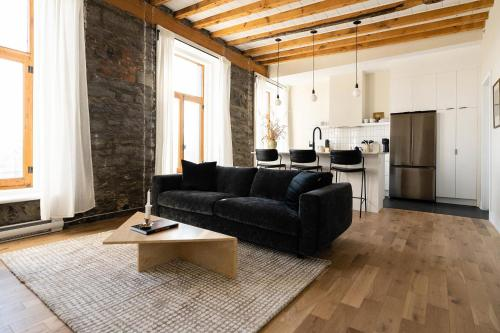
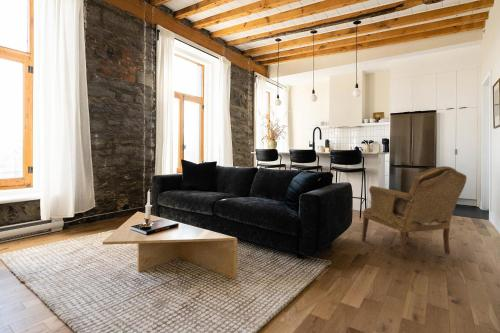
+ armchair (414, 208)
